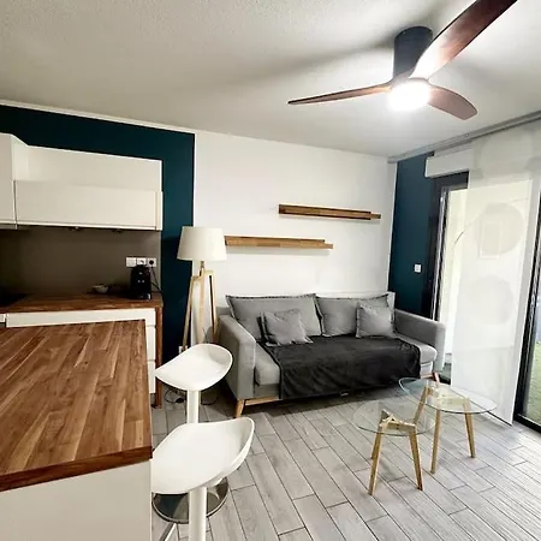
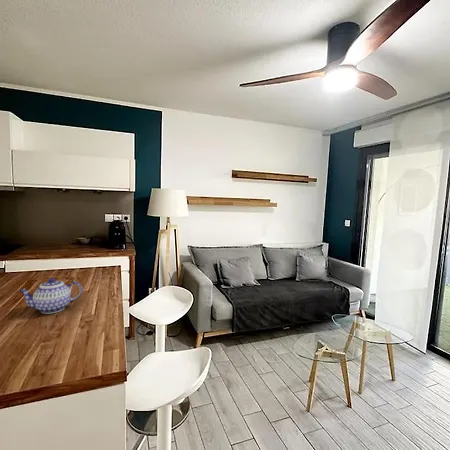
+ teapot (52, 293)
